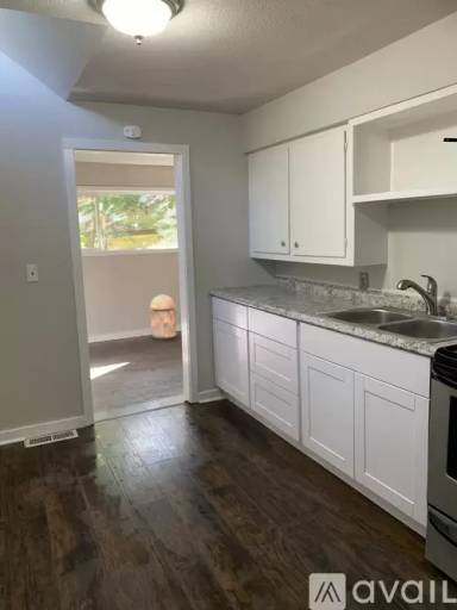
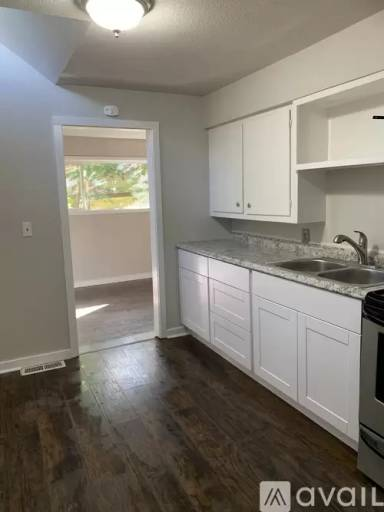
- trash can (162, 316)
